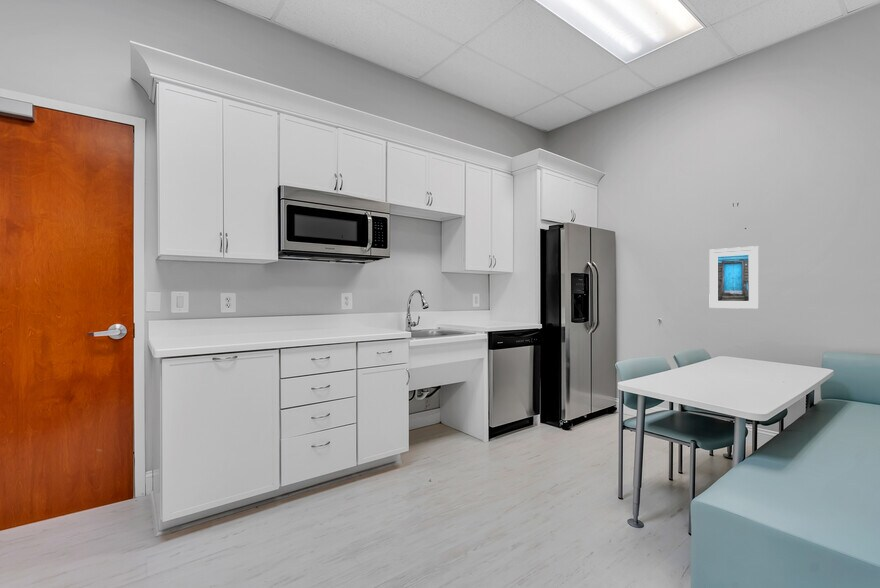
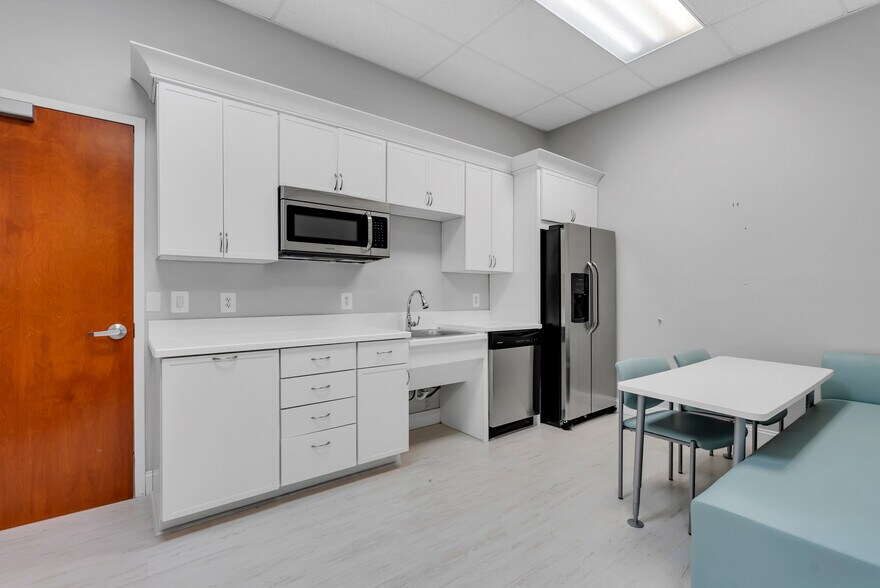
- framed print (733, 278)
